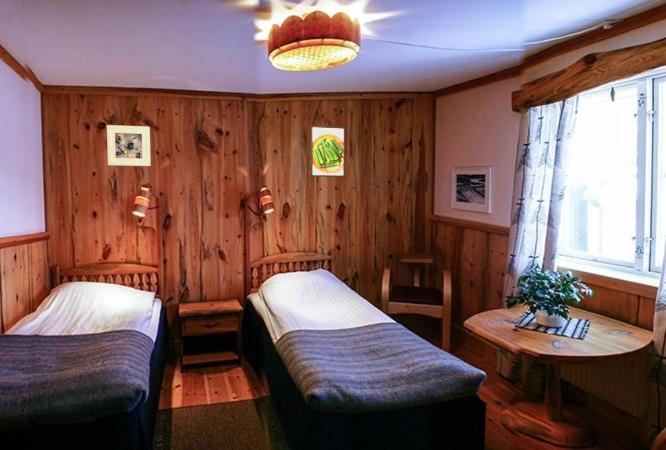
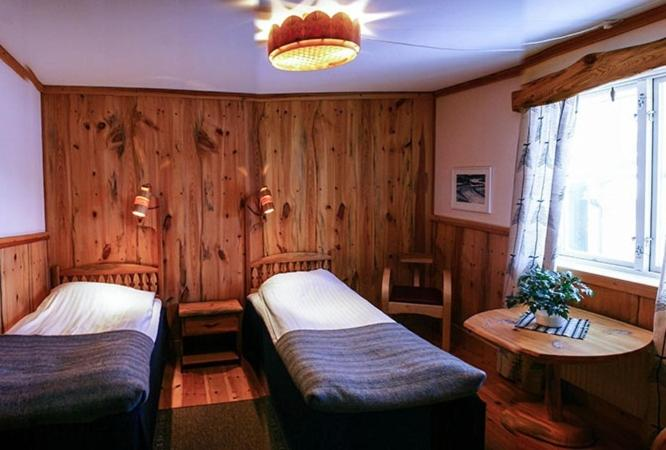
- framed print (328, 151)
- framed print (128, 145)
